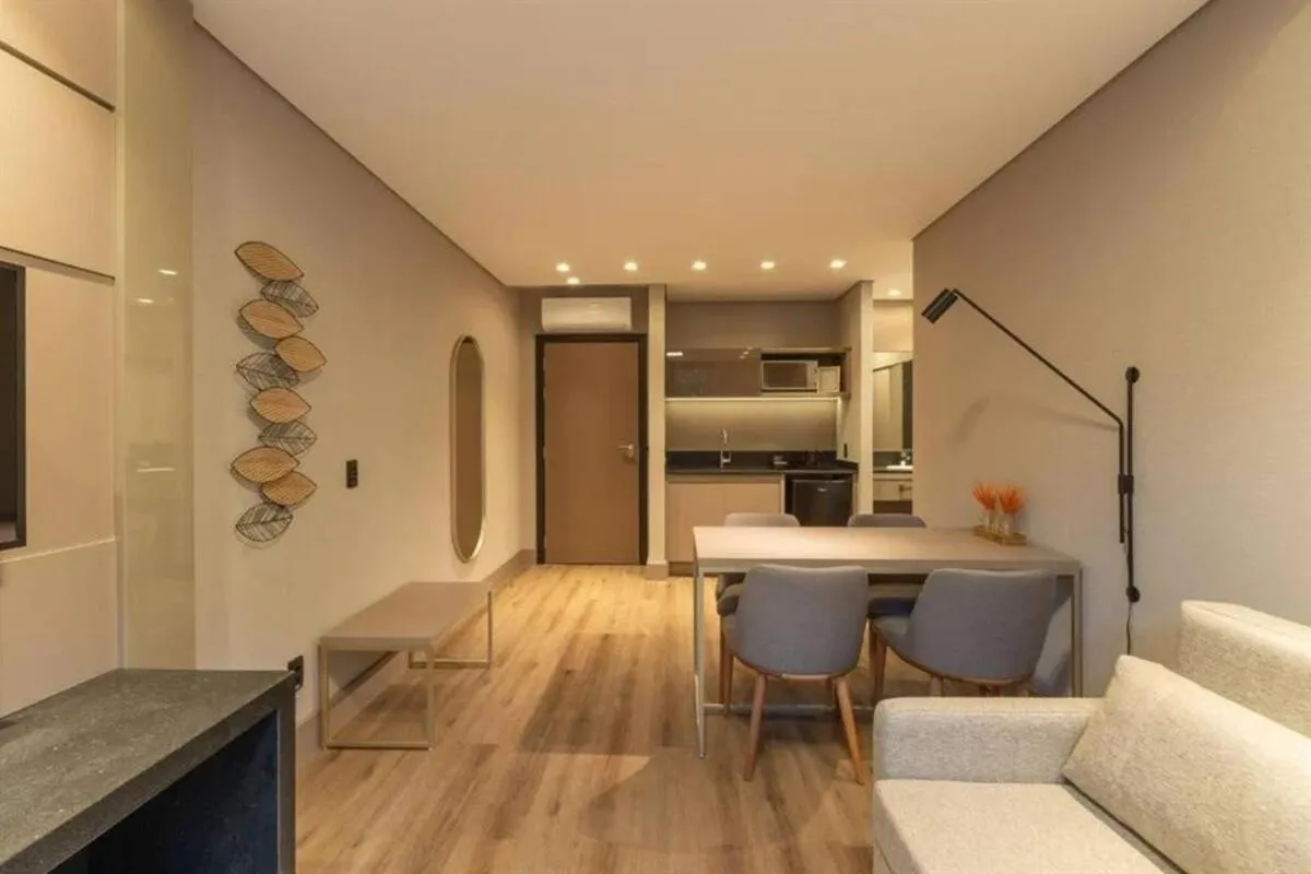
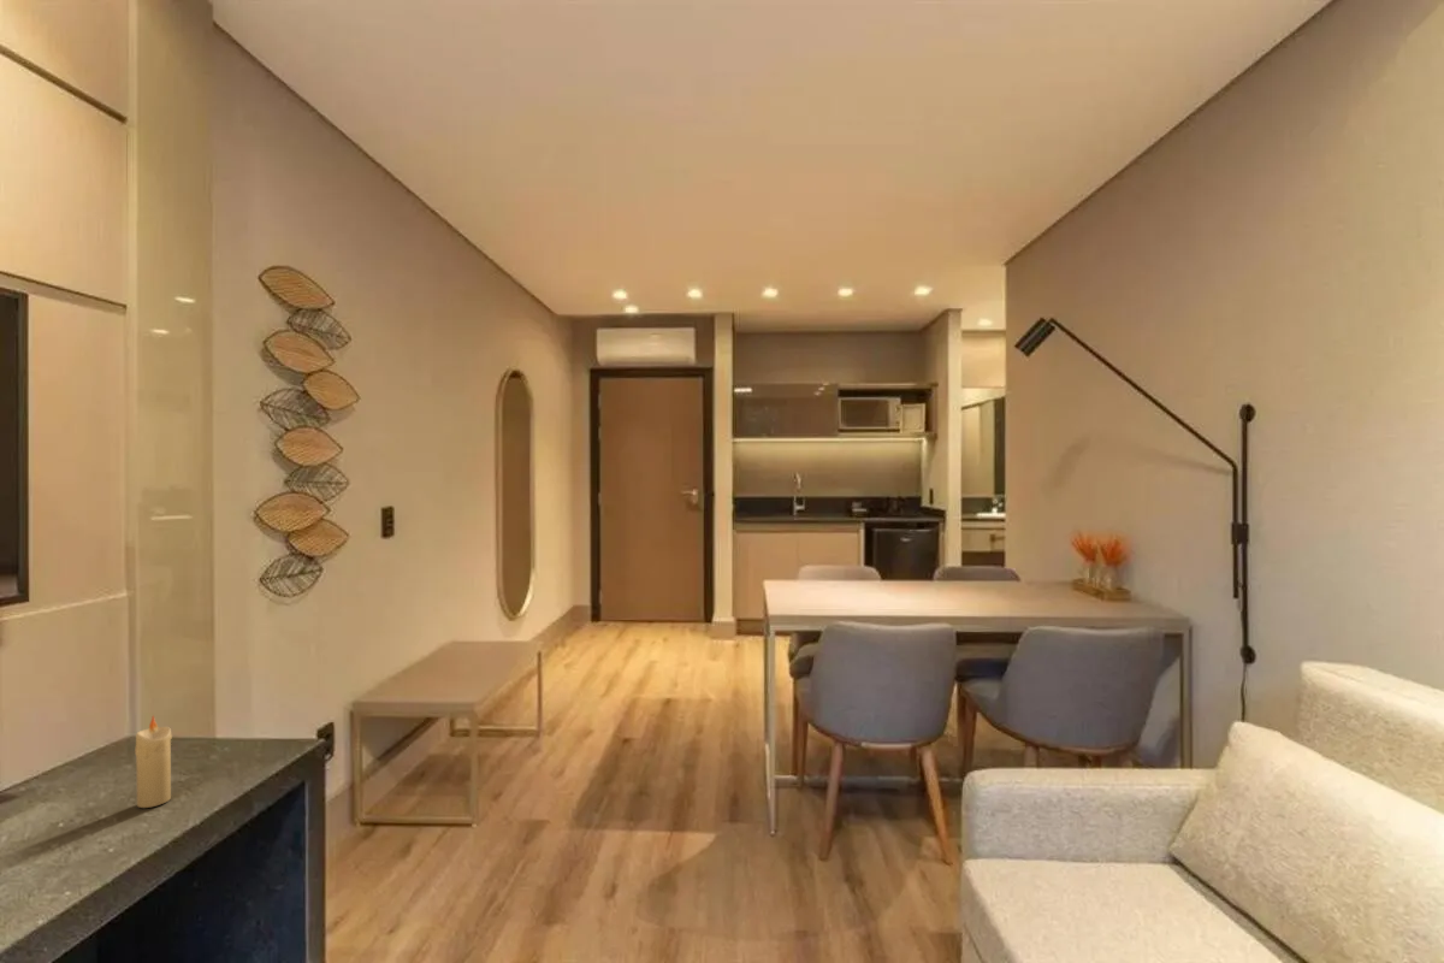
+ candle (154, 758)
